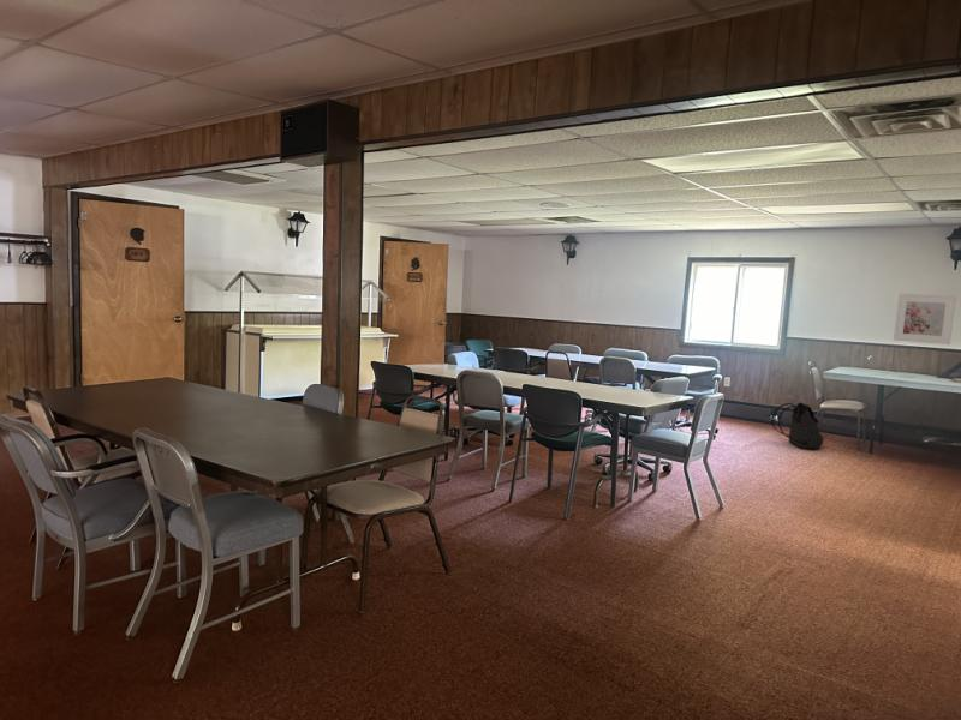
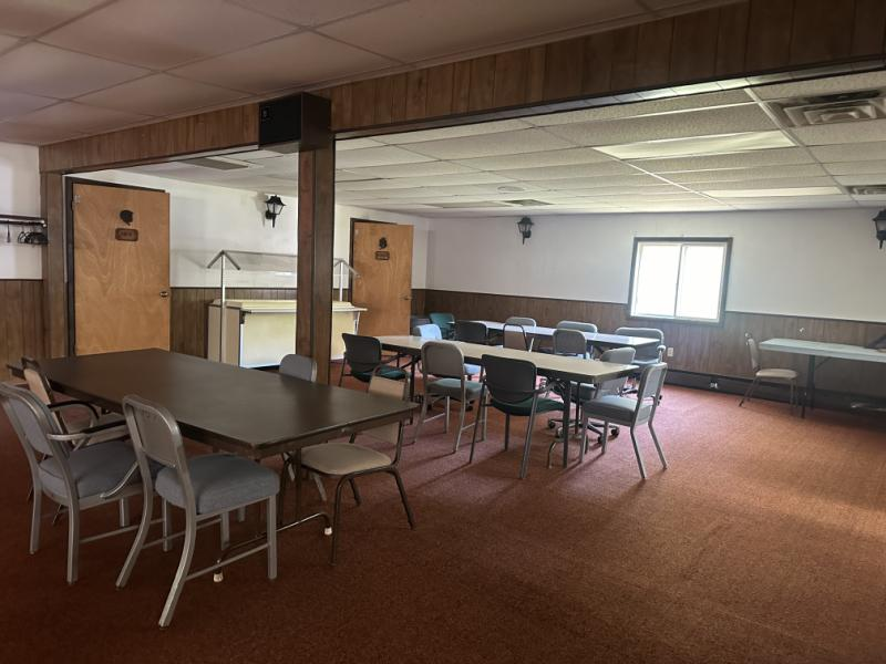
- backpack (798, 424)
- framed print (924, 318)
